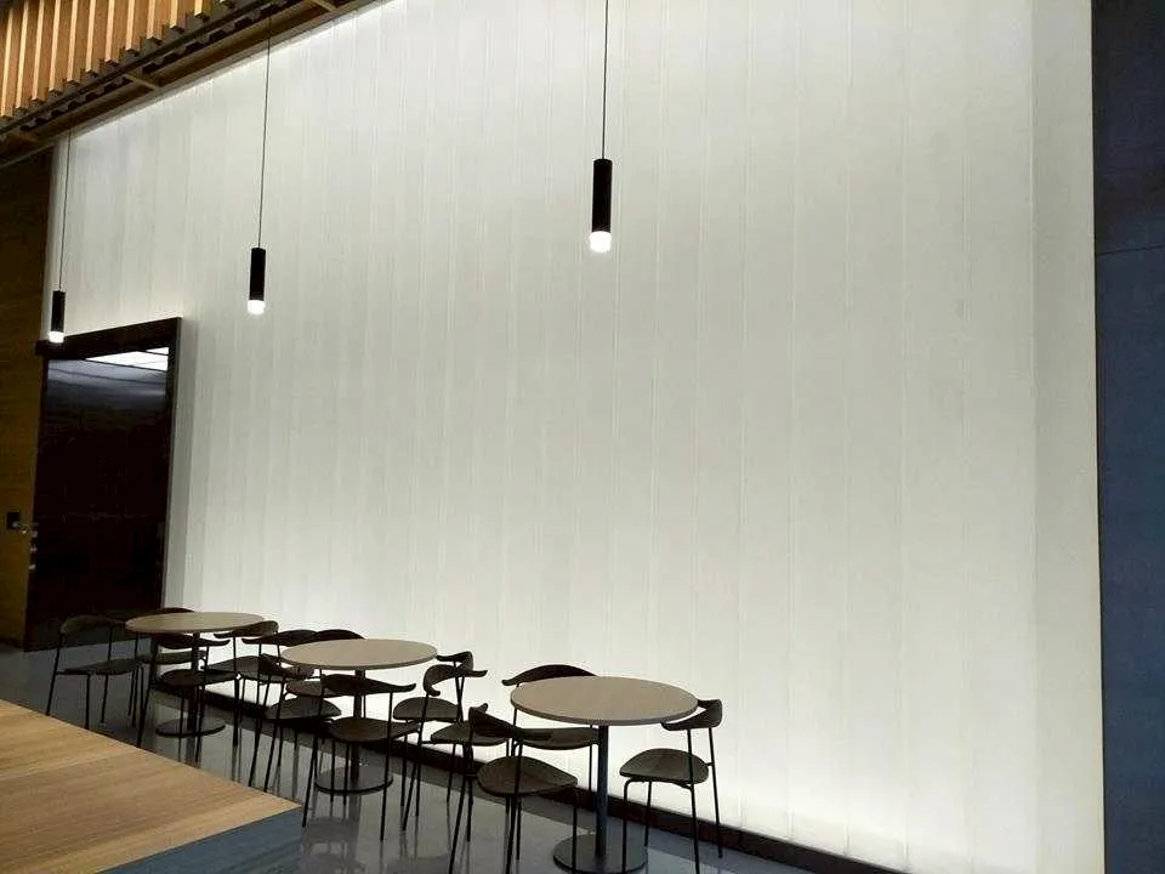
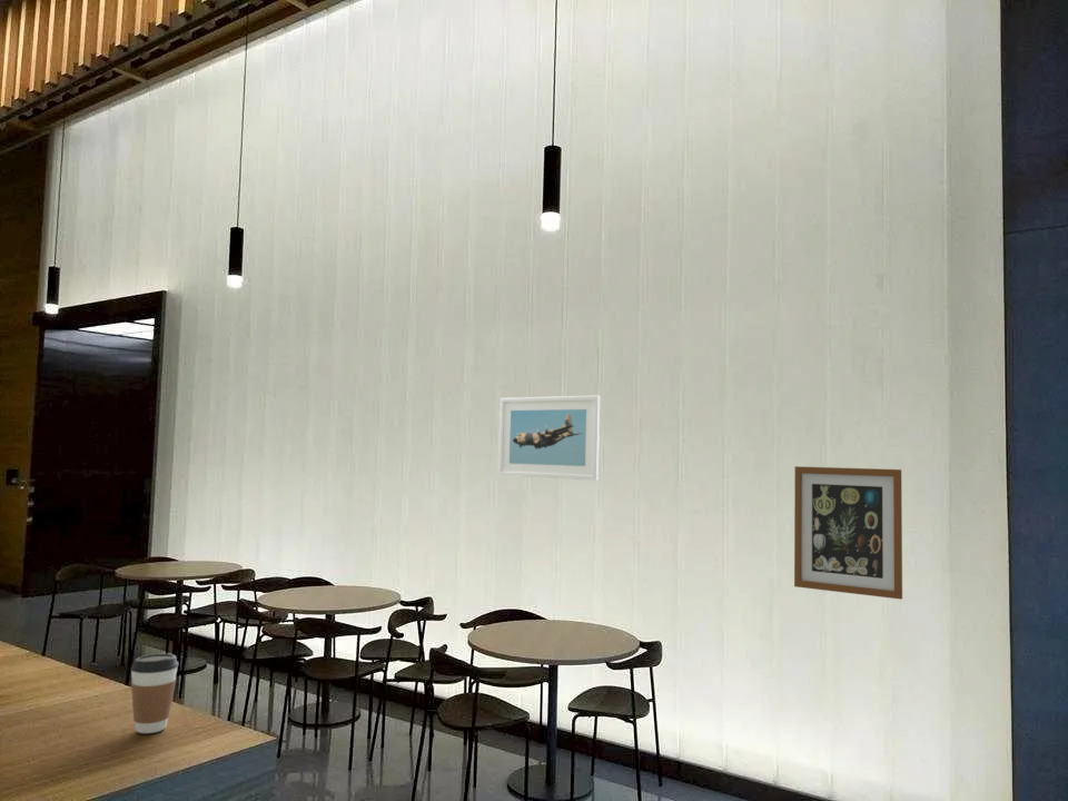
+ wall art (846, 530)
+ coffee cup (152, 692)
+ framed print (546, 437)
